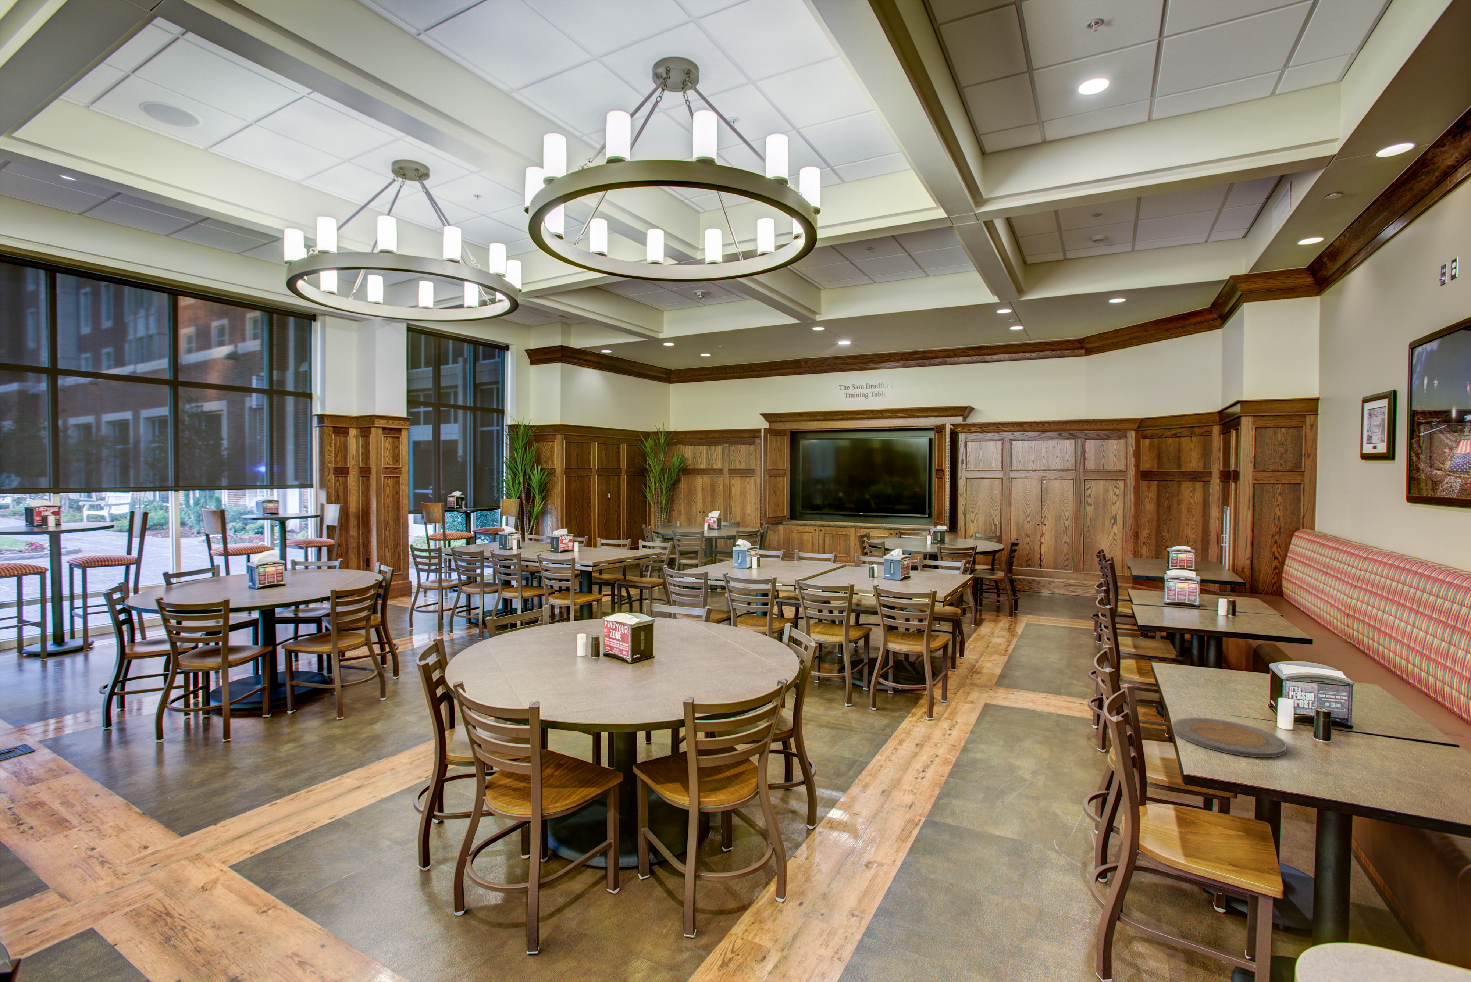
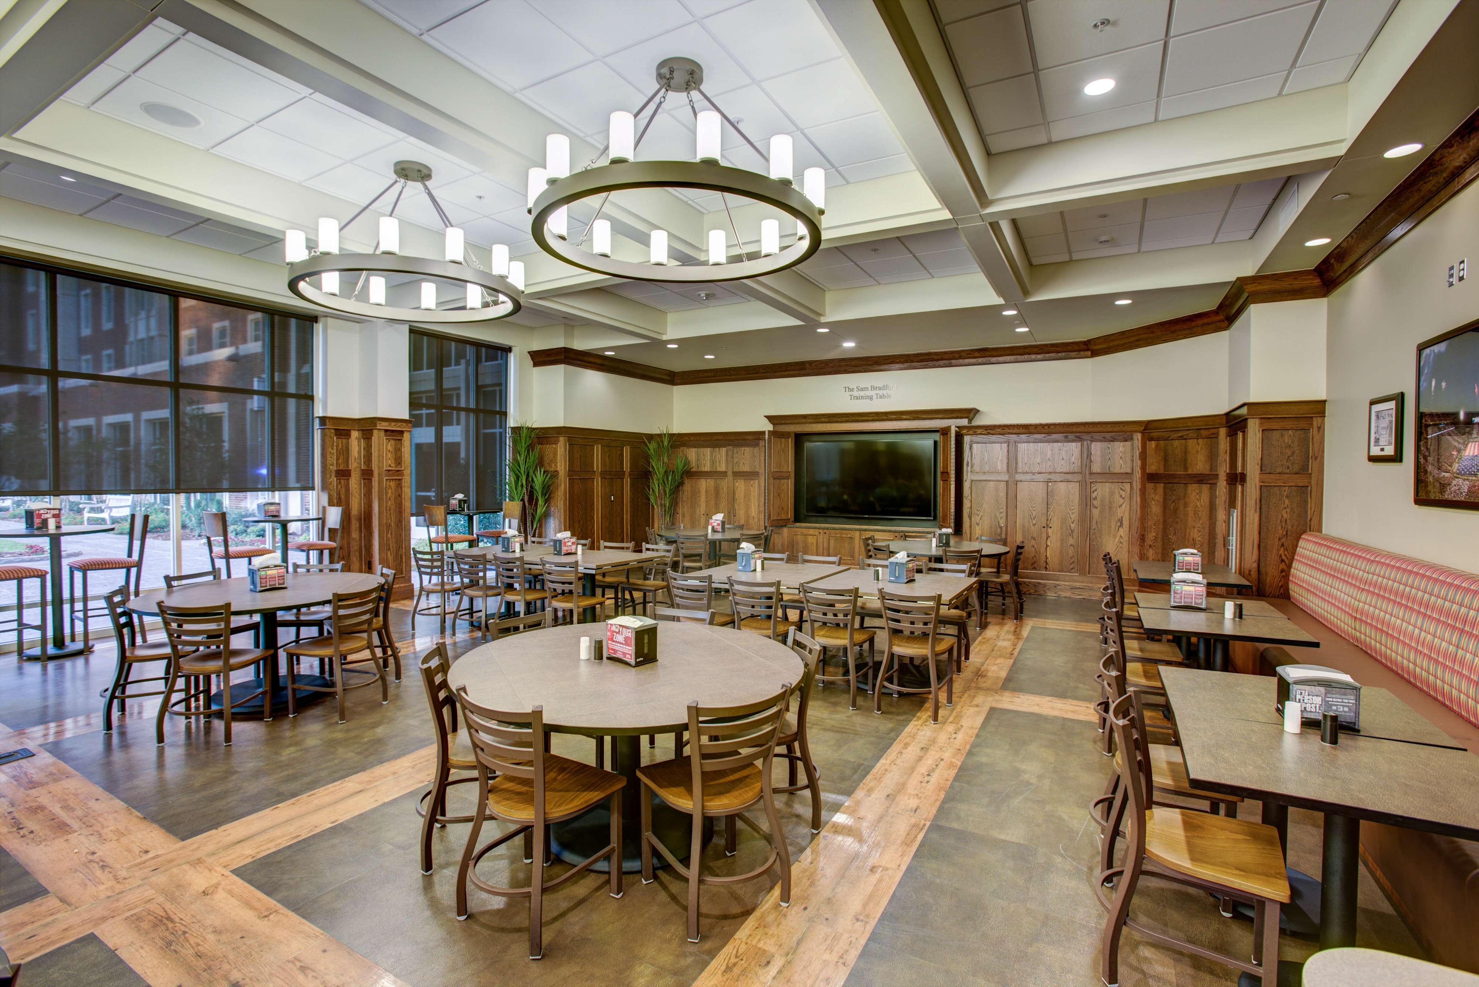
- plate (1228, 736)
